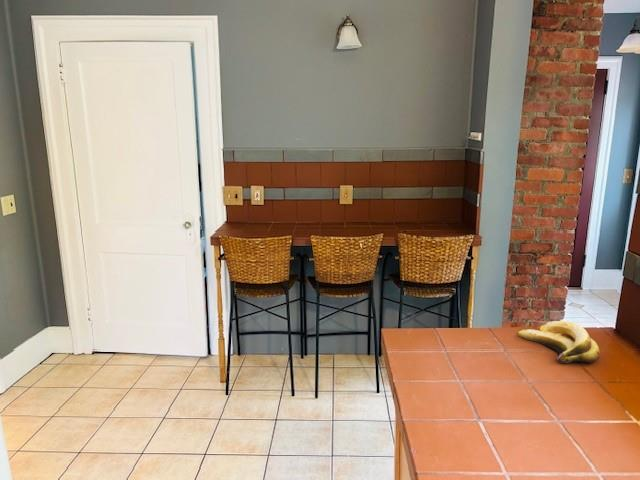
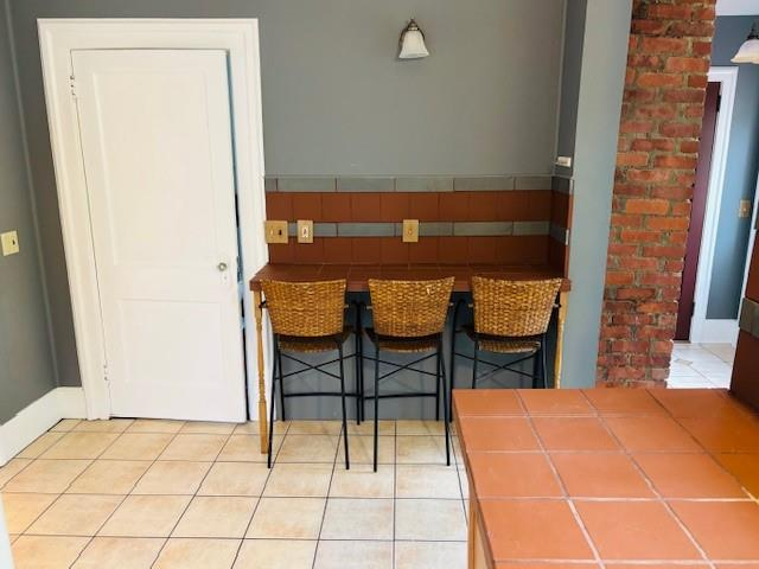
- banana (557, 338)
